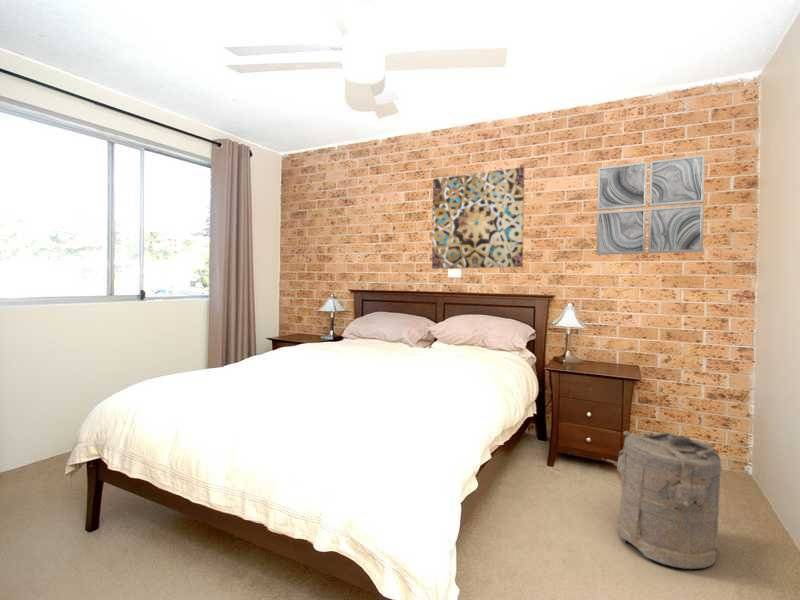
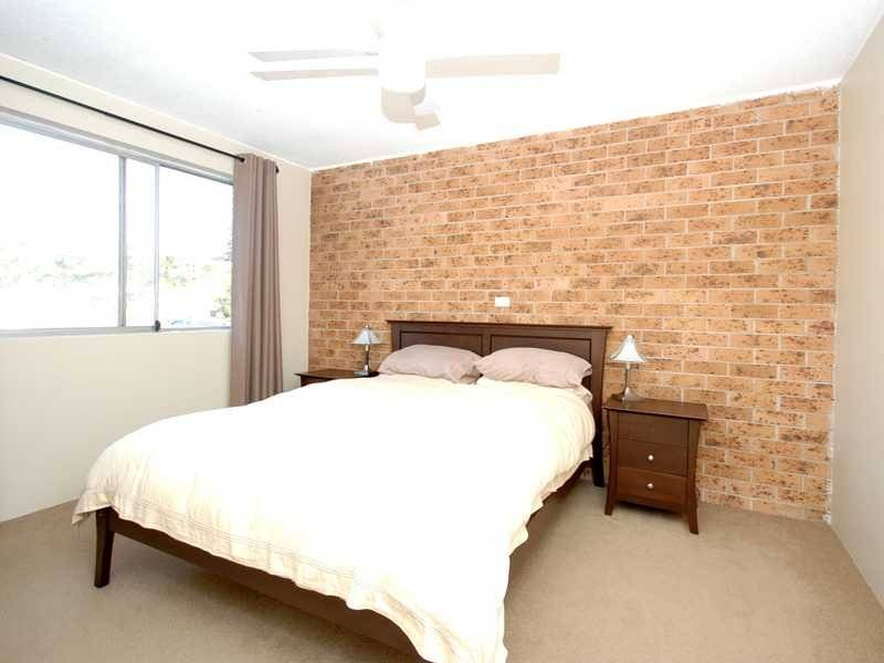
- wall art (649, 206)
- laundry hamper (666, 492)
- wall art (475, 220)
